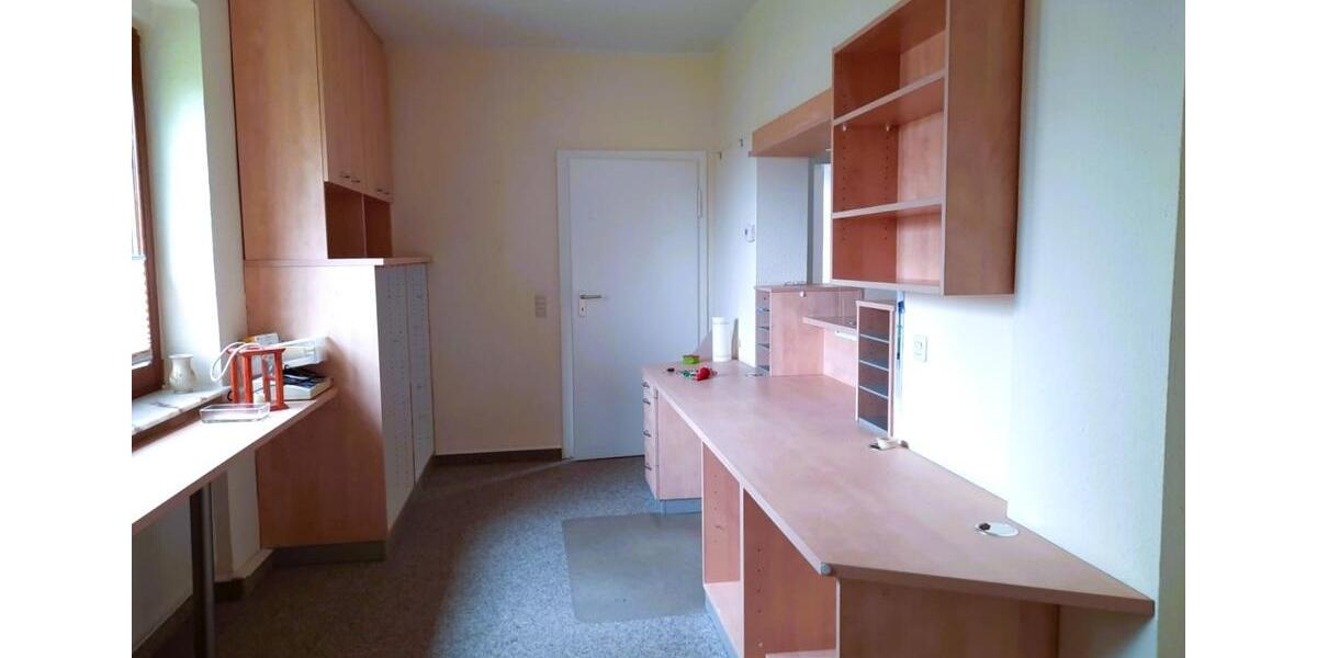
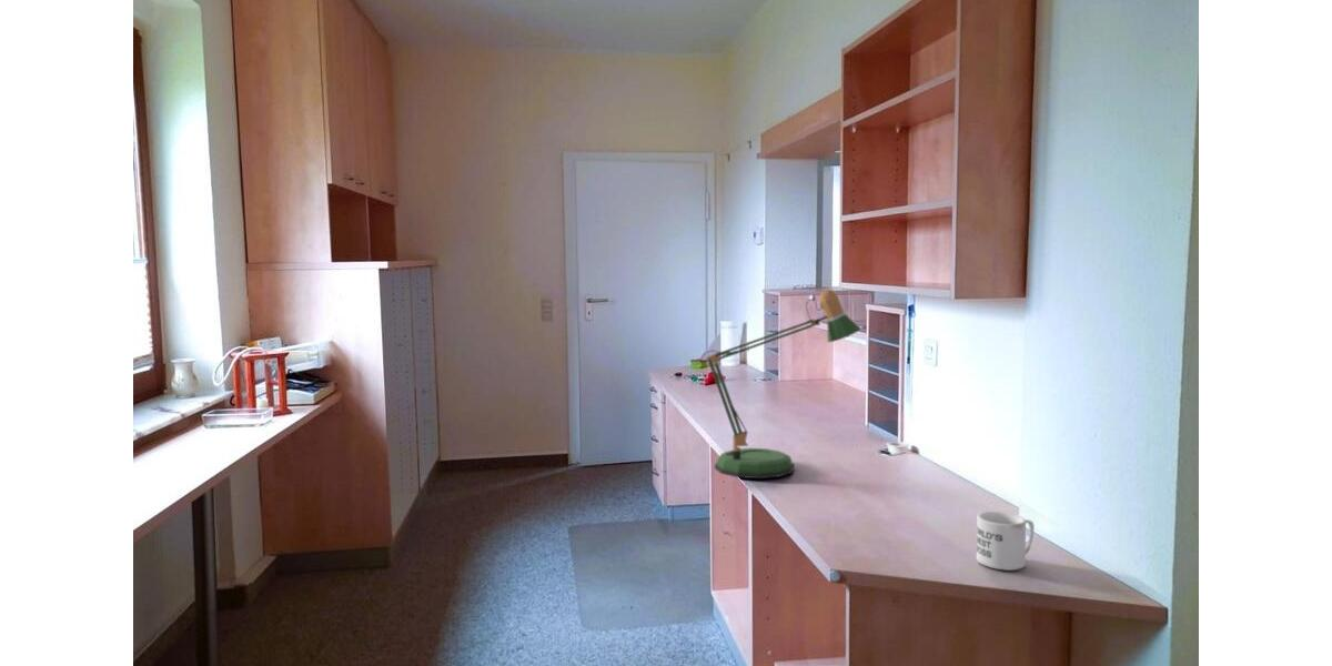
+ mug (1007, 538)
+ desk lamp (765, 343)
